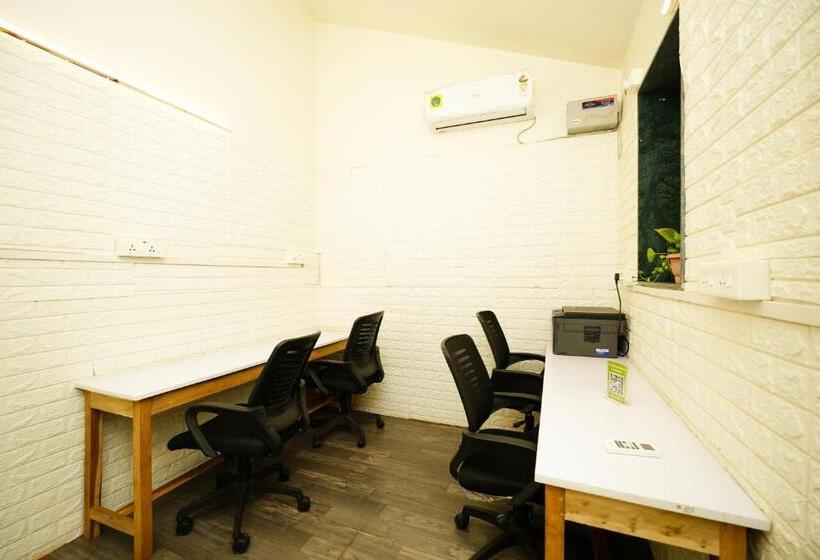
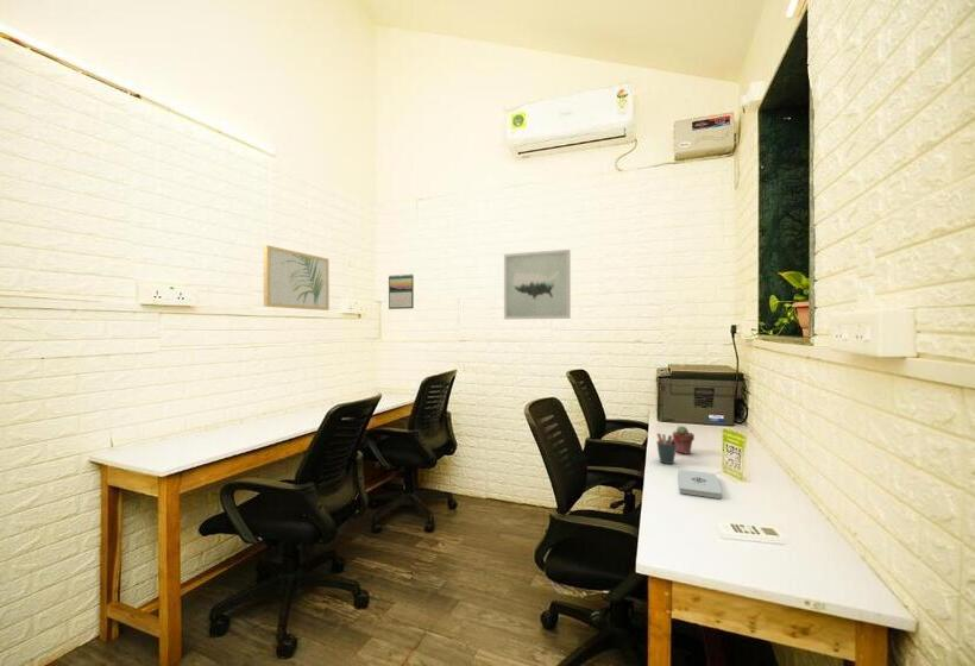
+ wall art (298, 281)
+ calendar (401, 291)
+ wall art (536, 285)
+ pen holder (666, 446)
+ potted succulent (682, 439)
+ notepad (698, 482)
